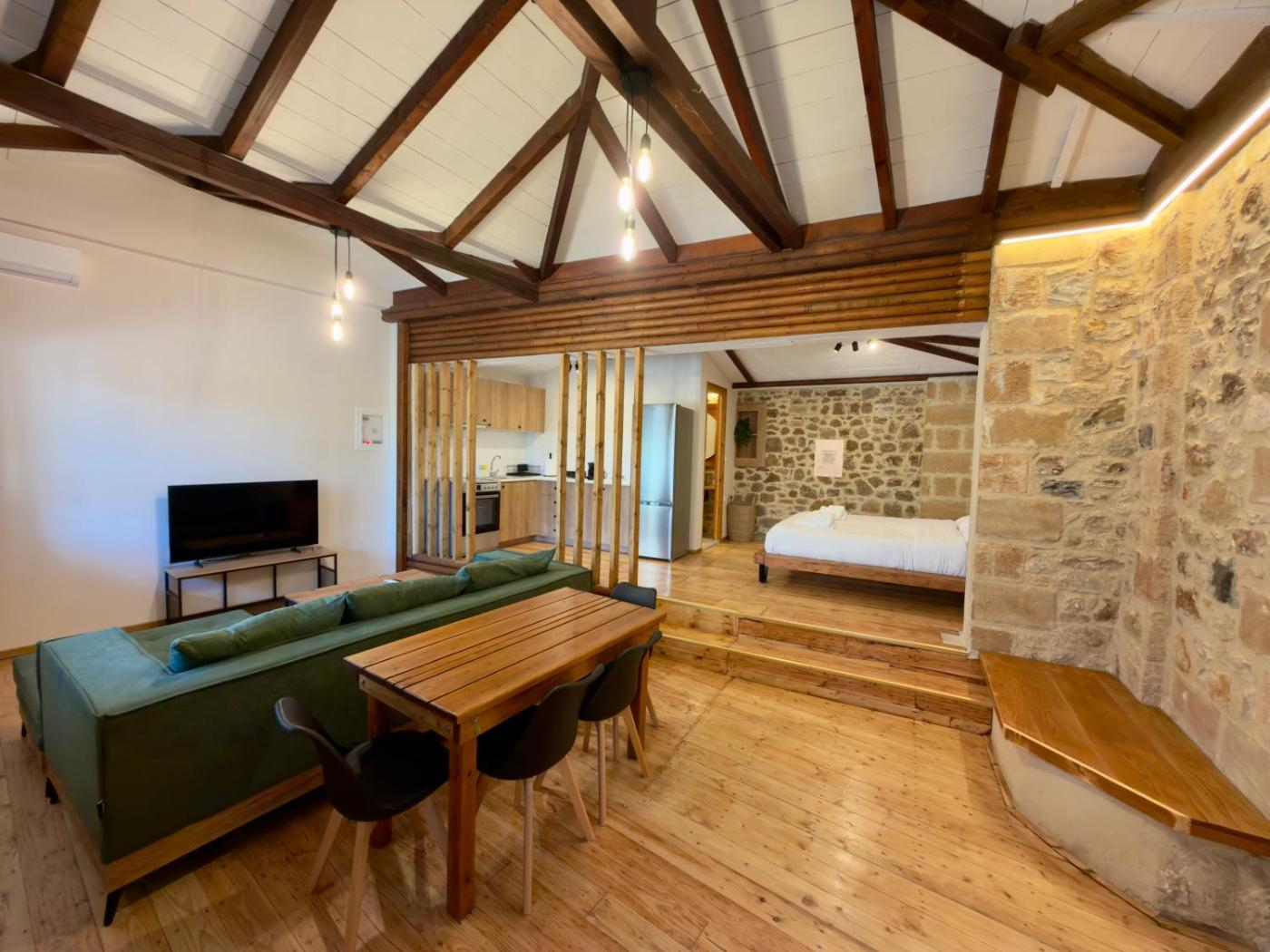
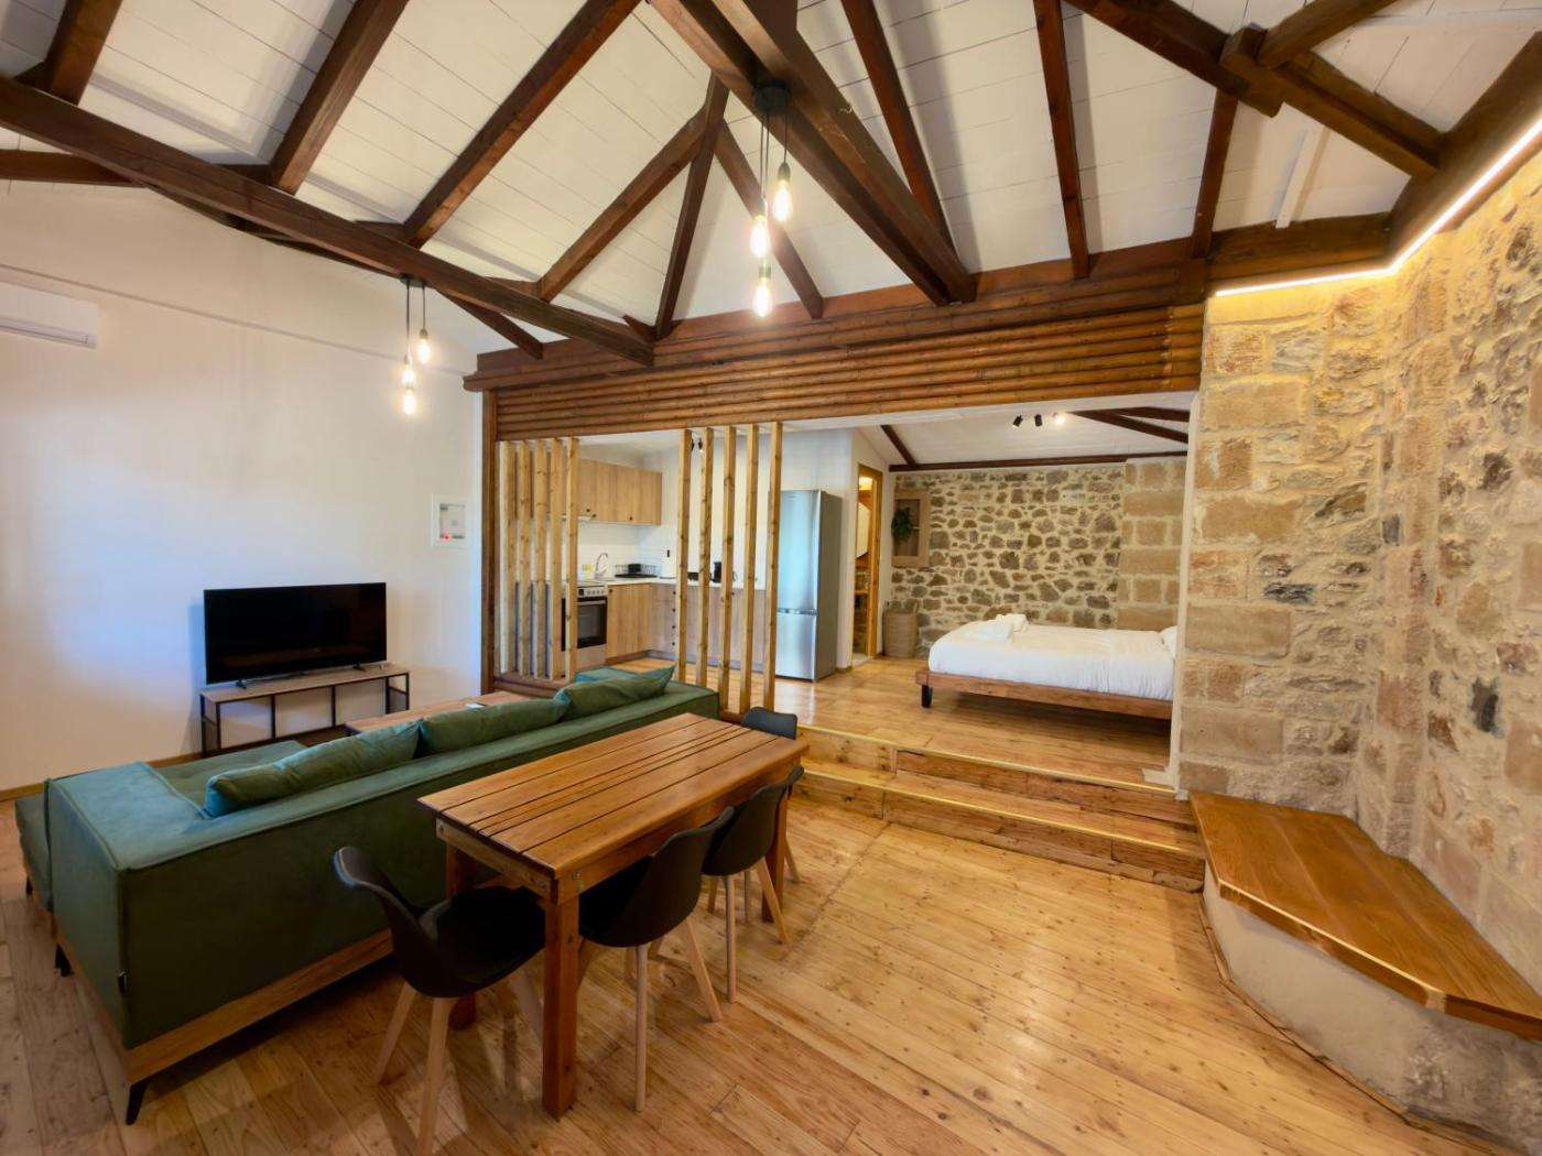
- wall art (828, 458)
